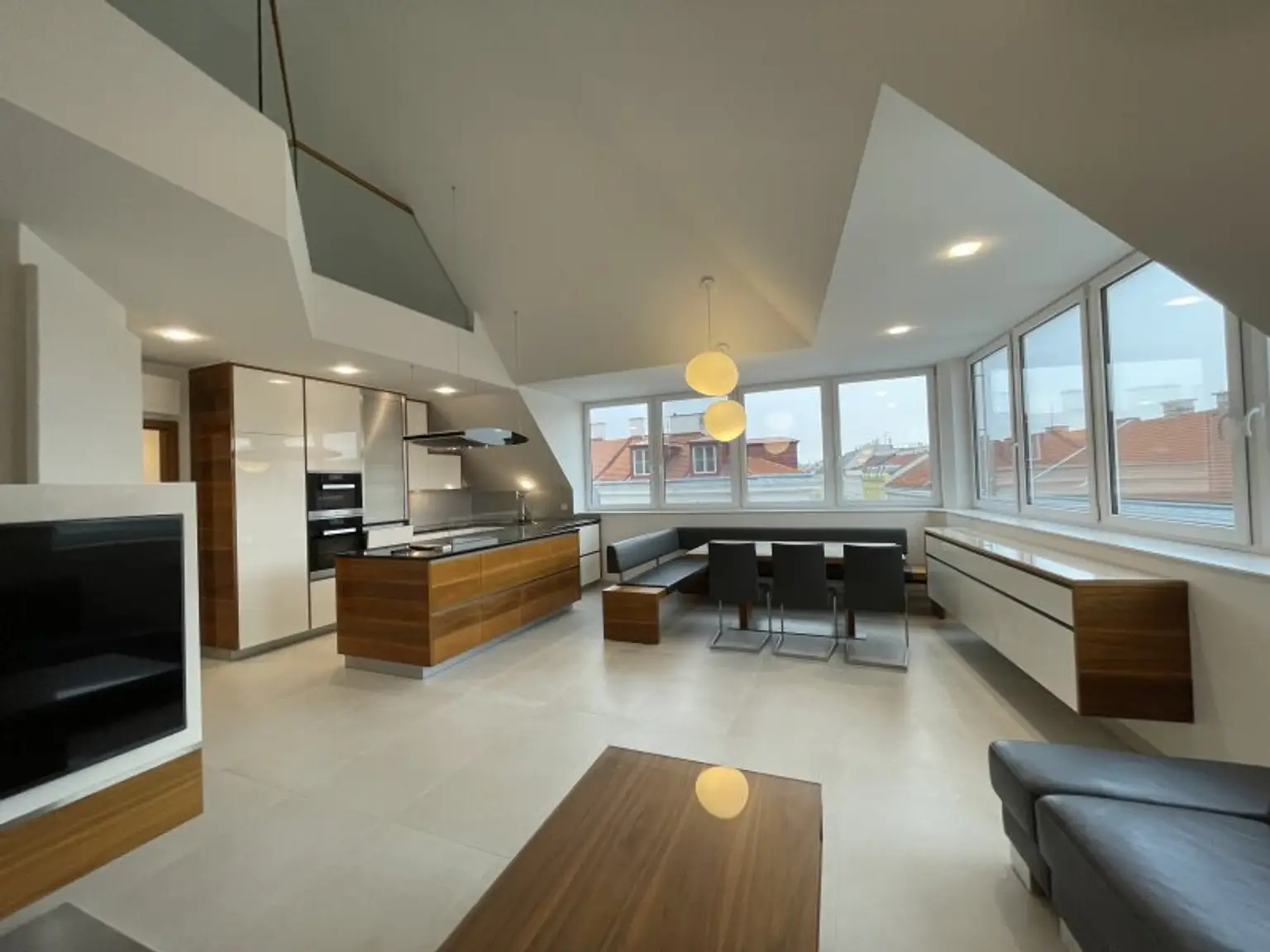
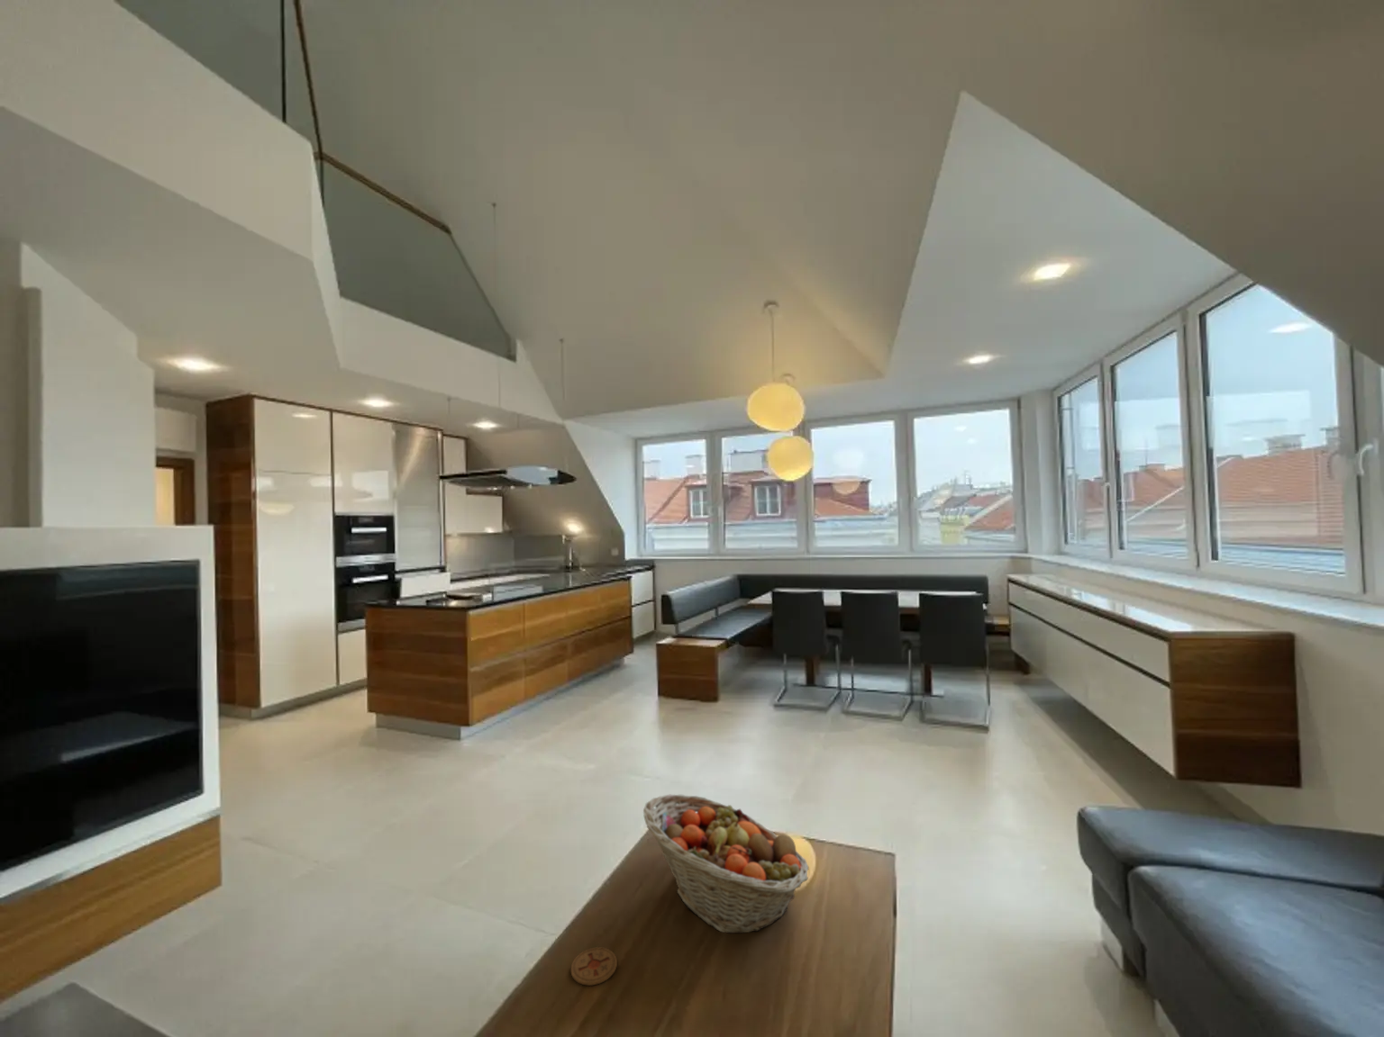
+ fruit basket (723, 851)
+ coaster (594, 965)
